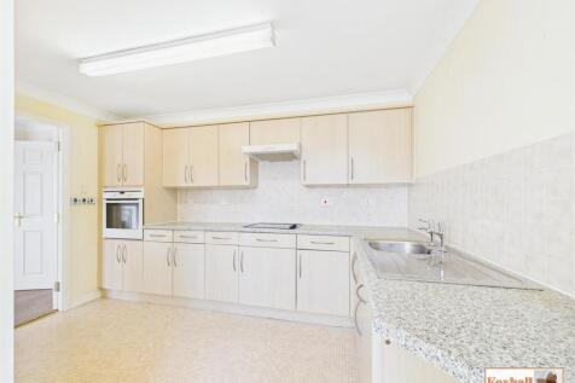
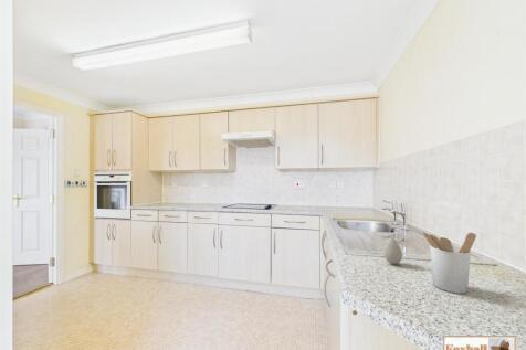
+ utensil holder (445, 258)
+ decorative egg (392, 251)
